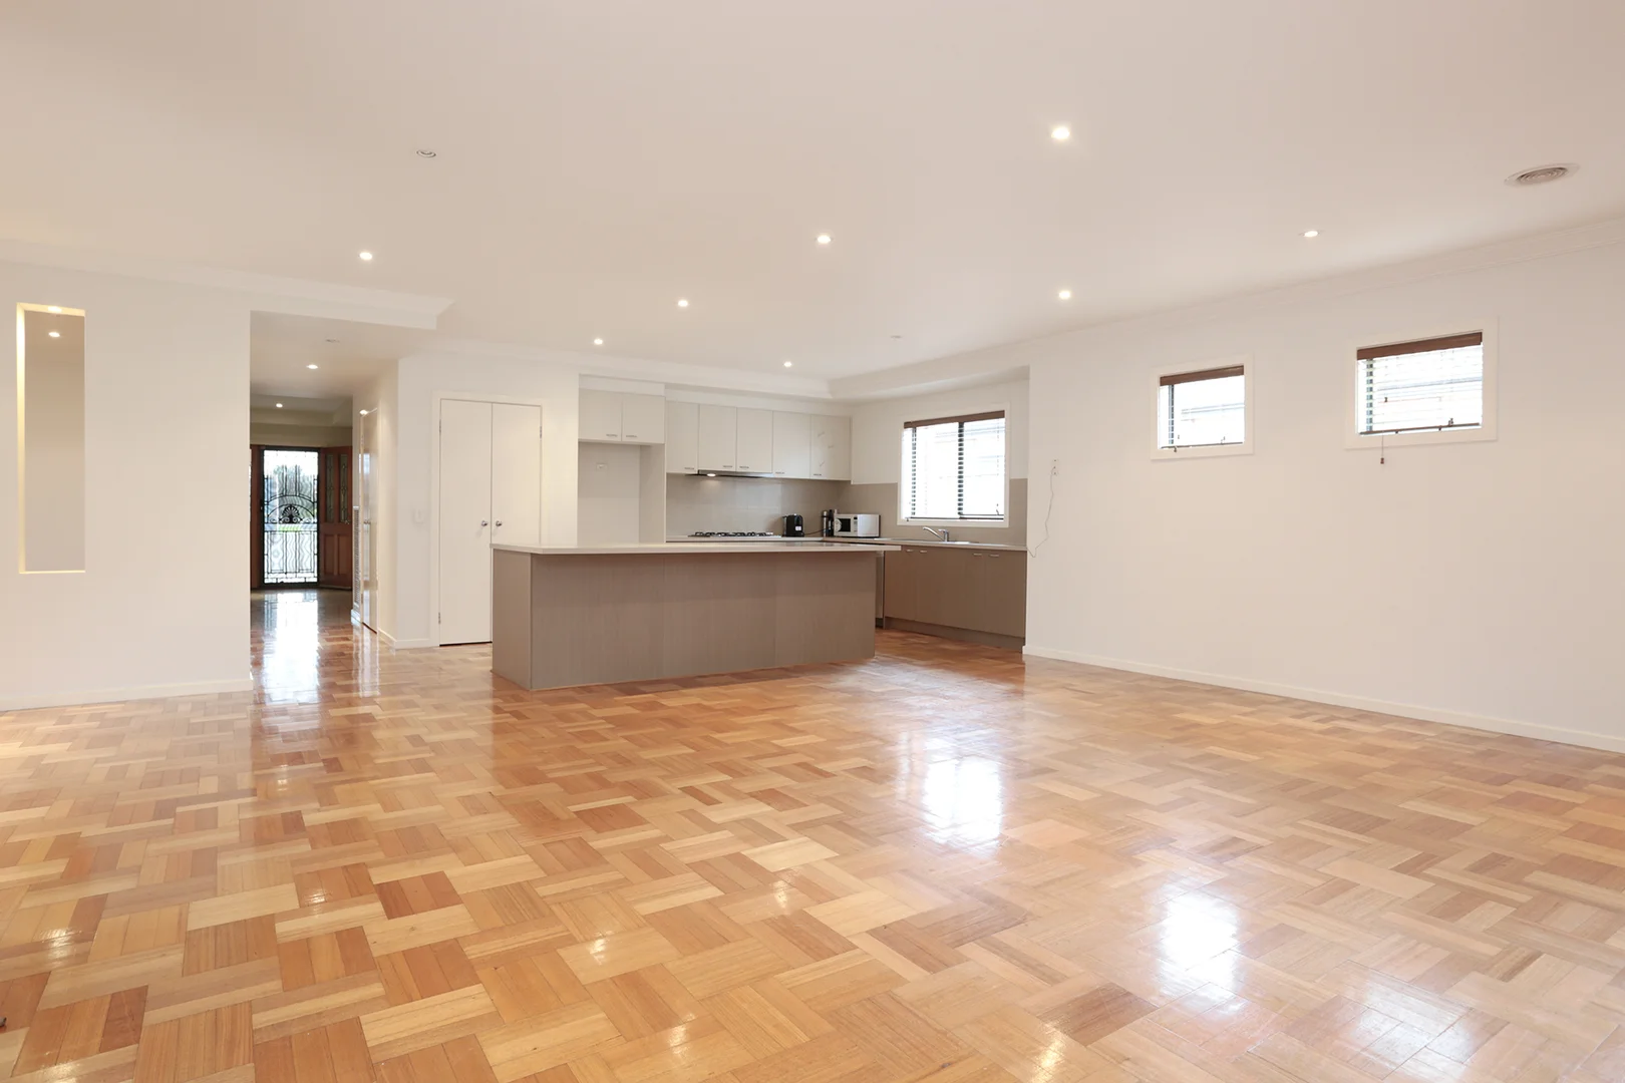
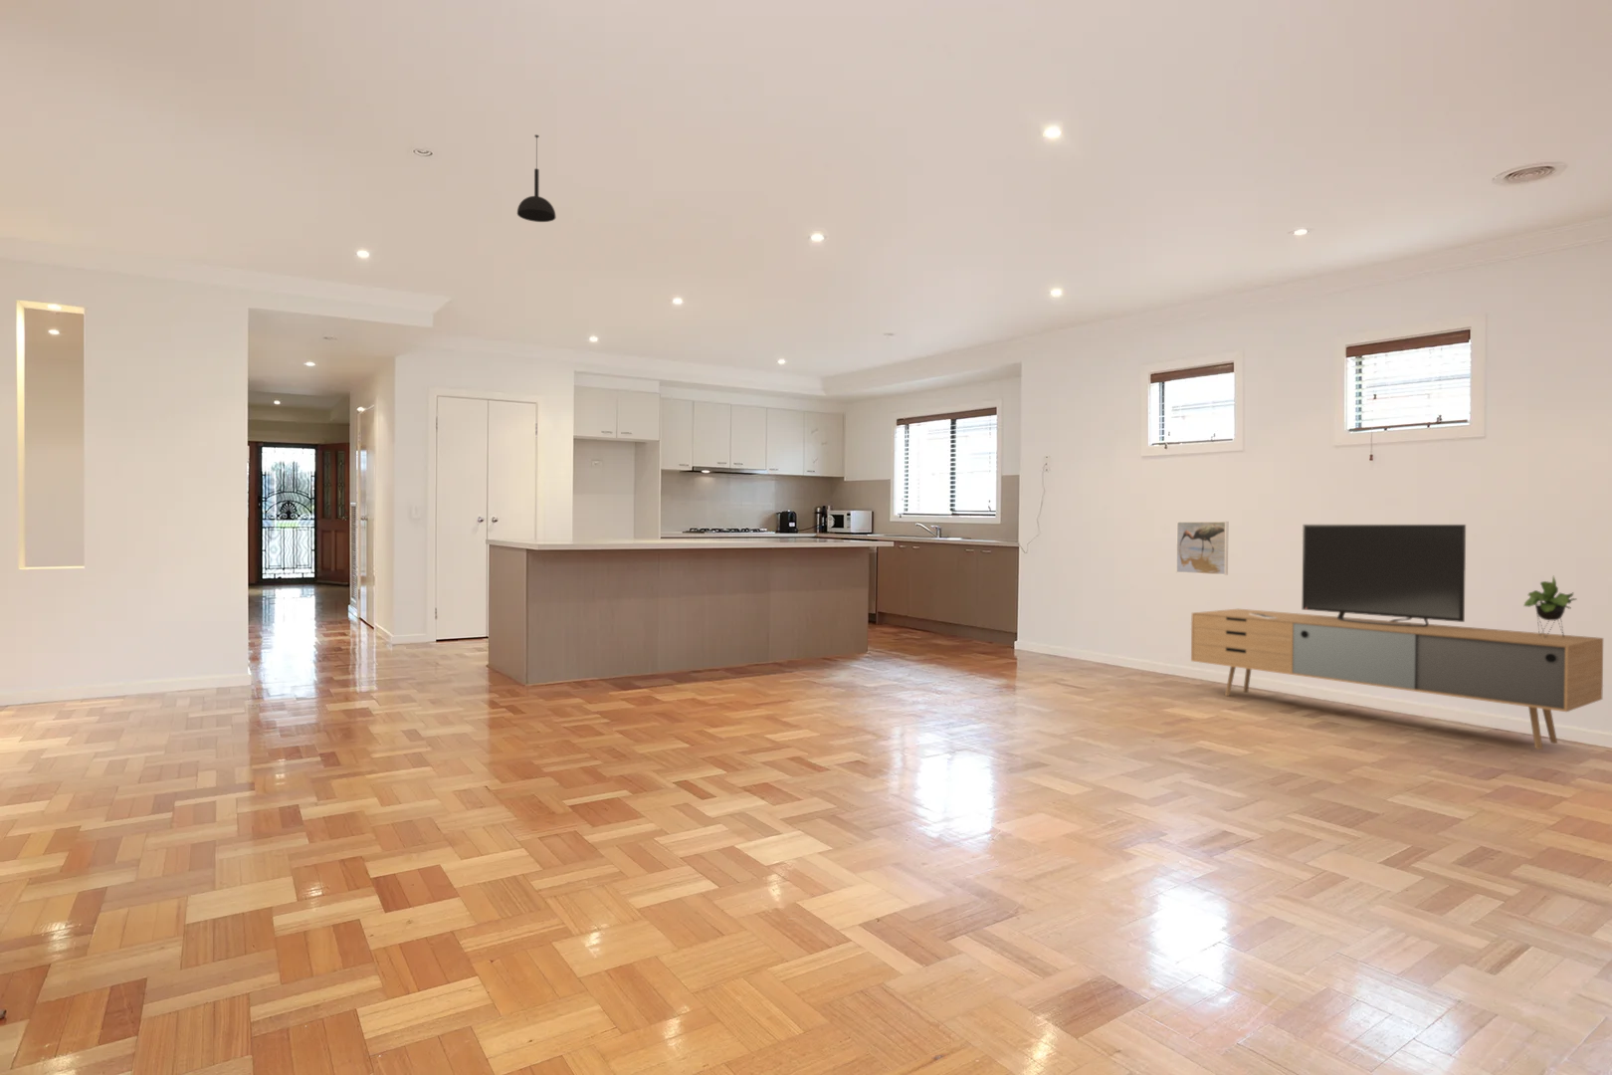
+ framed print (1201, 547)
+ pendant light (536, 175)
+ media console (1373, 620)
